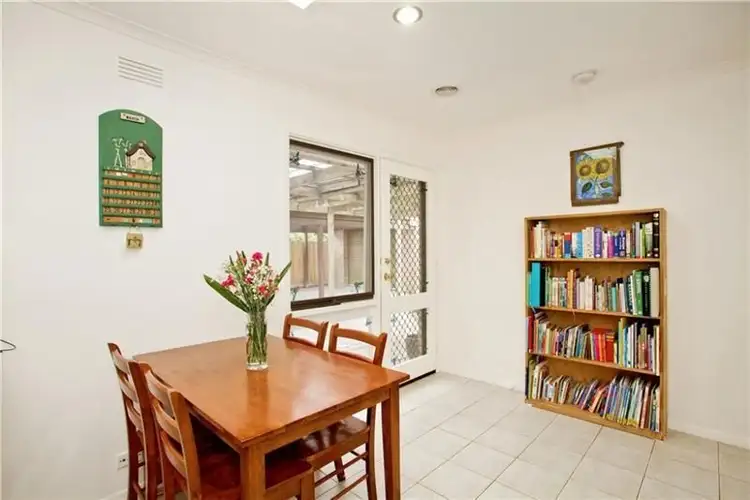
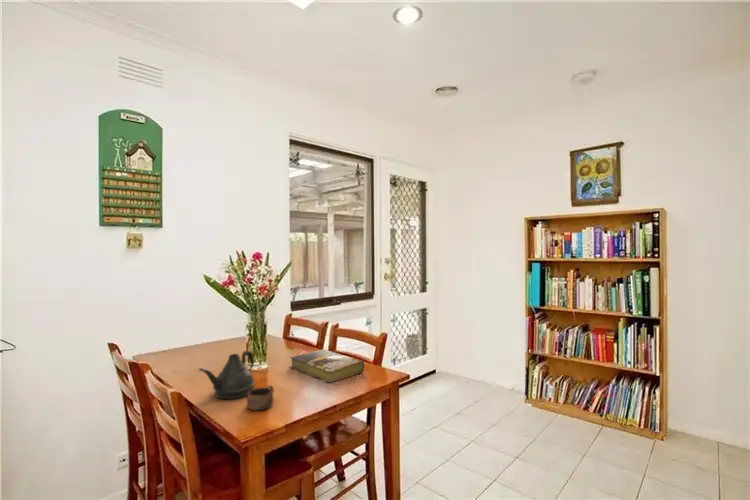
+ cup (263, 397)
+ book (326, 364)
+ teapot (227, 375)
